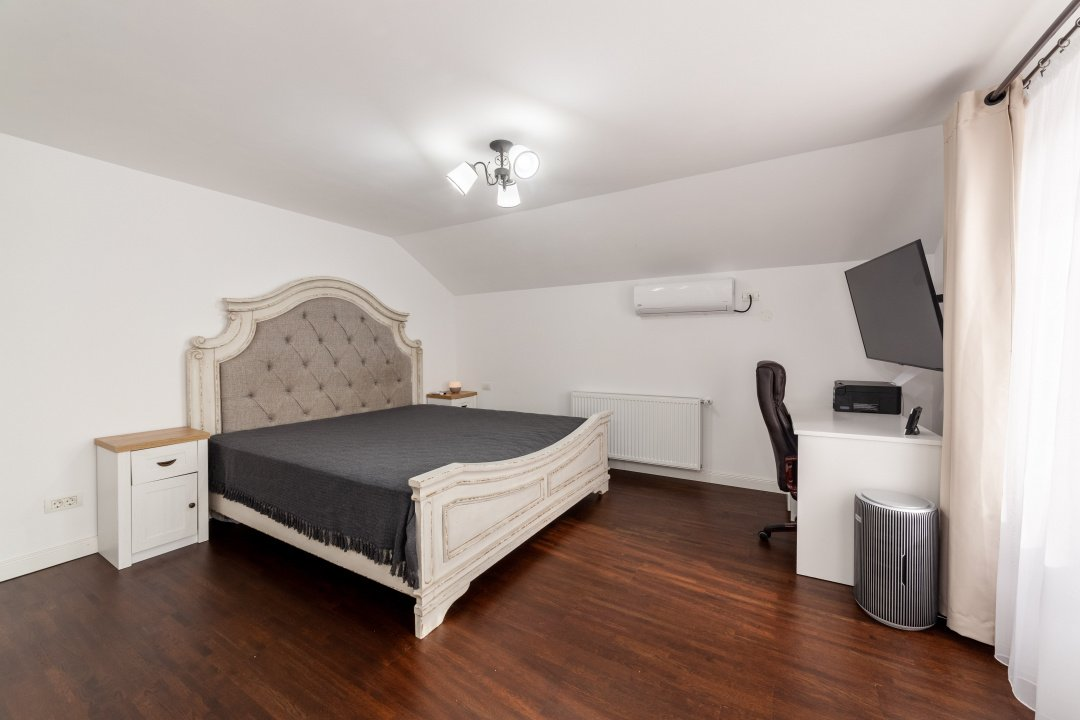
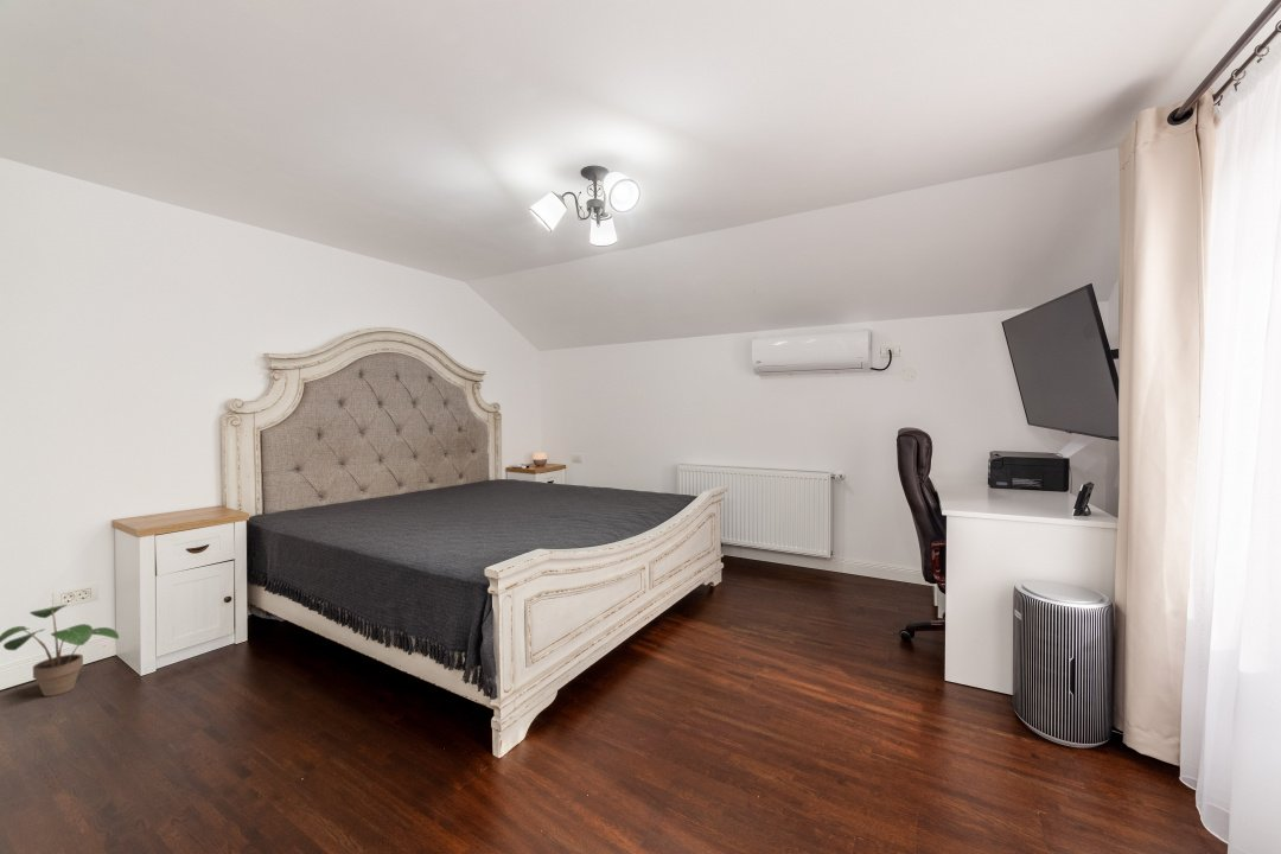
+ potted plant (58, 650)
